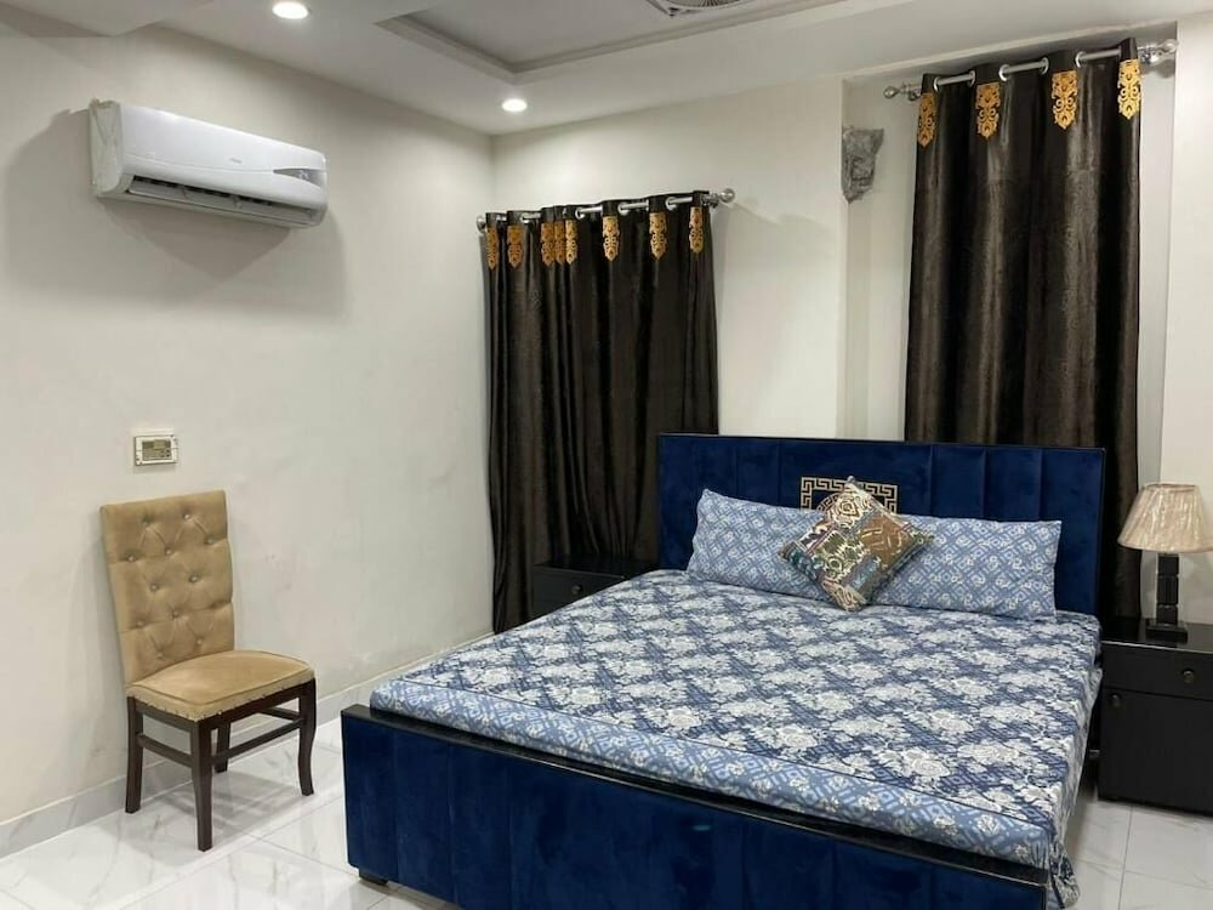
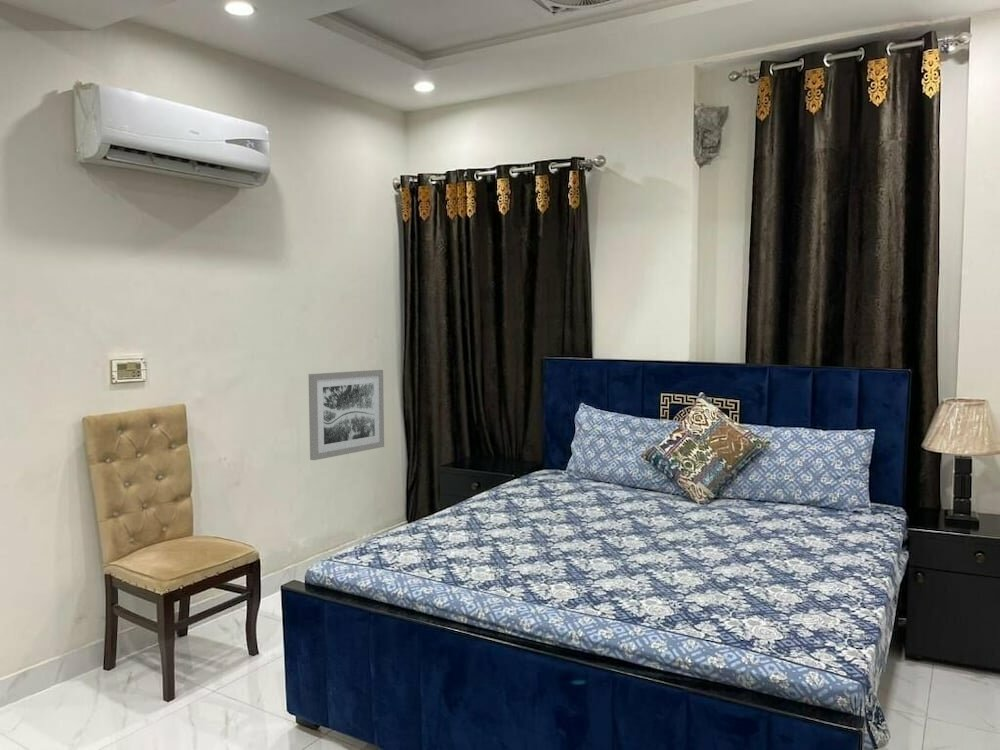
+ wall art (348, 412)
